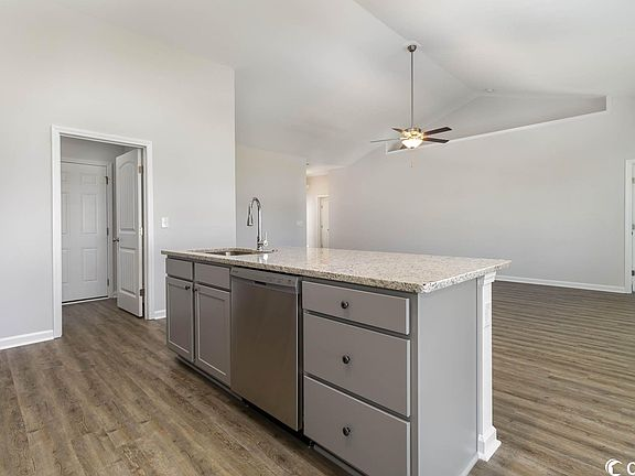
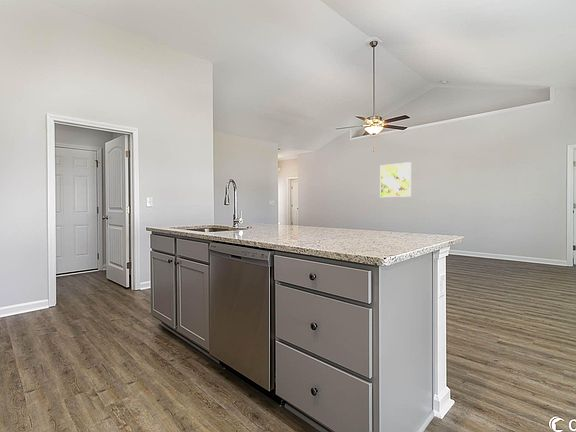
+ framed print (394, 180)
